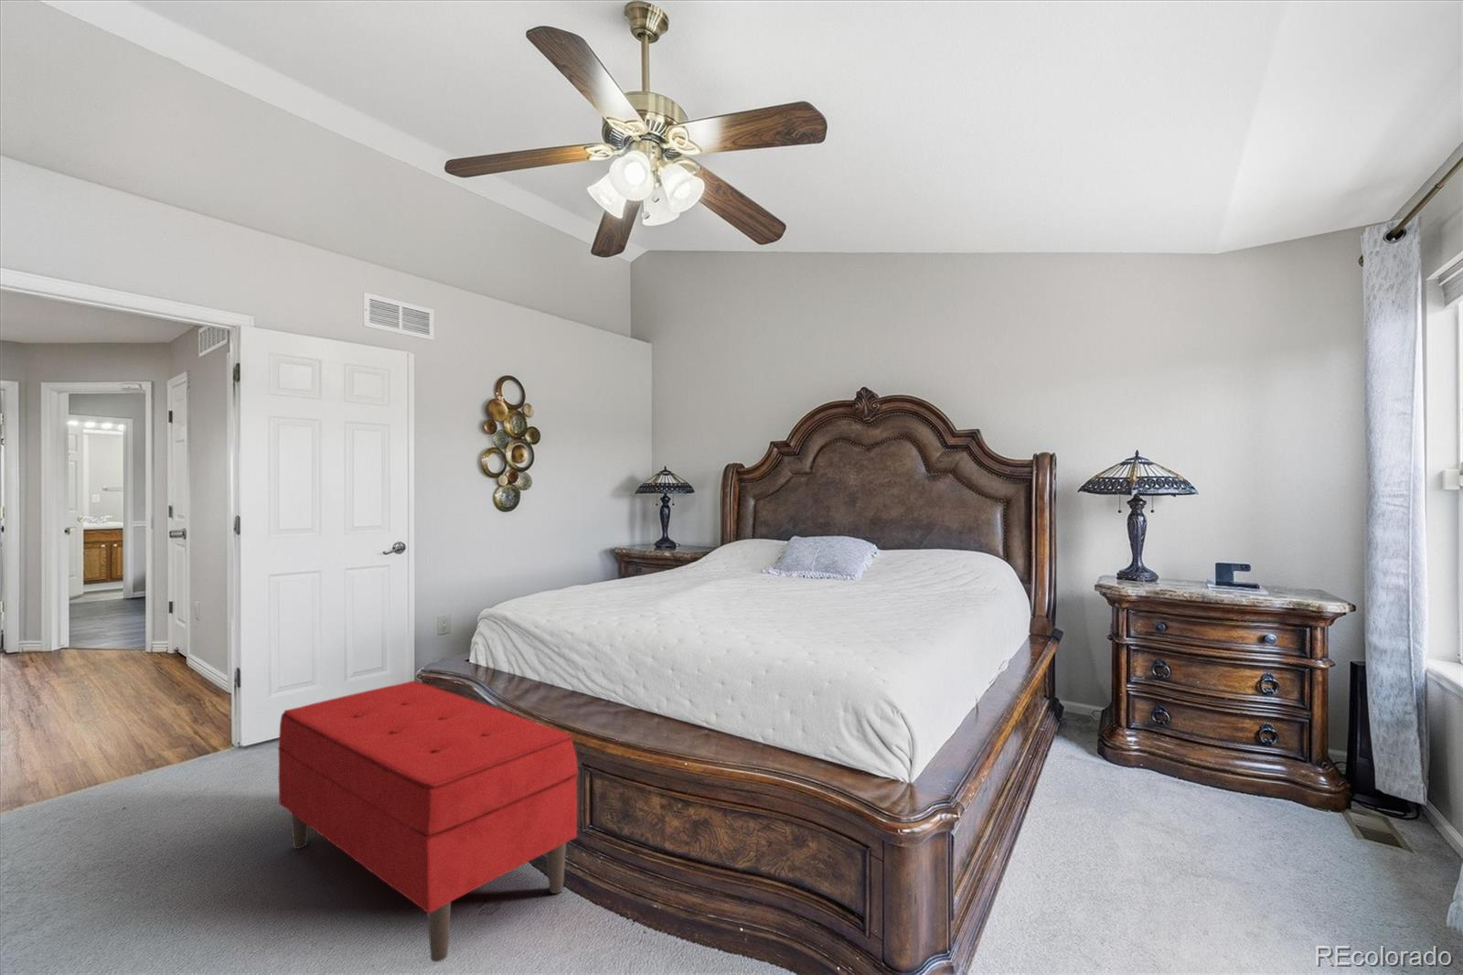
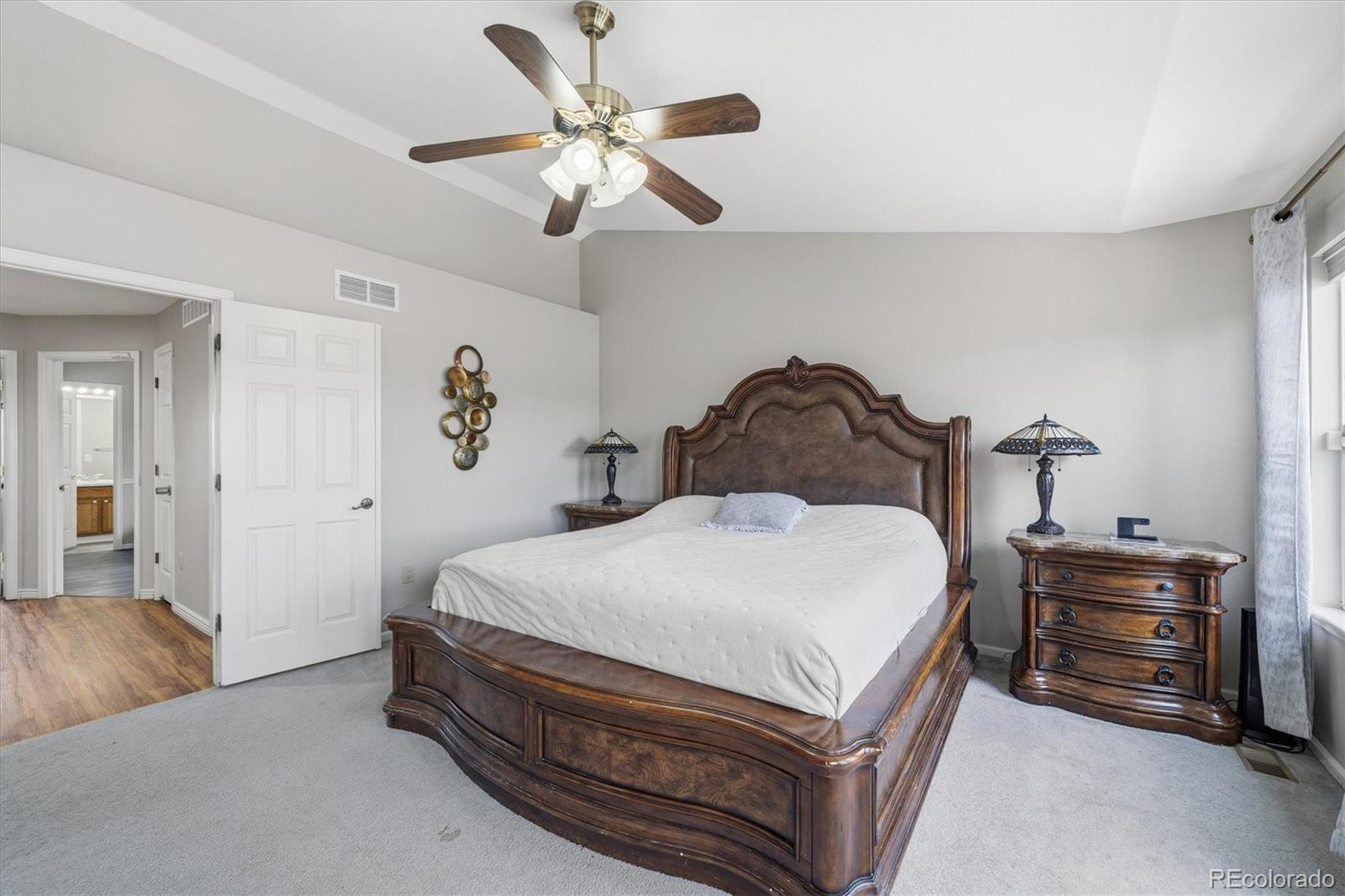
- bench (420, 793)
